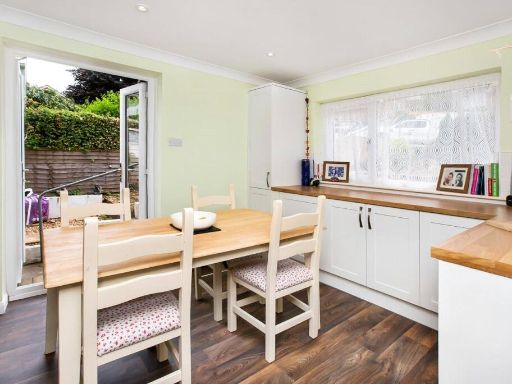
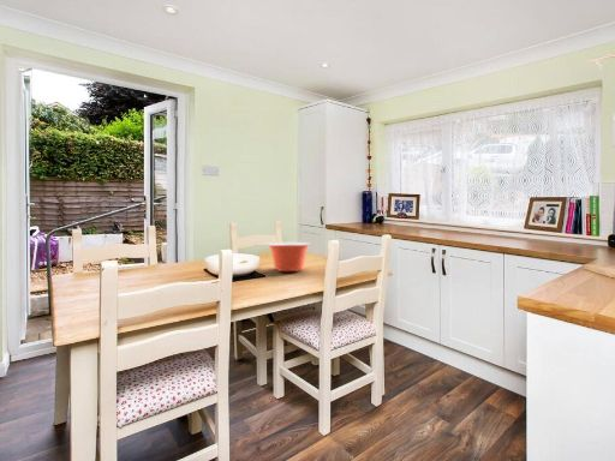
+ mixing bowl (288, 256)
